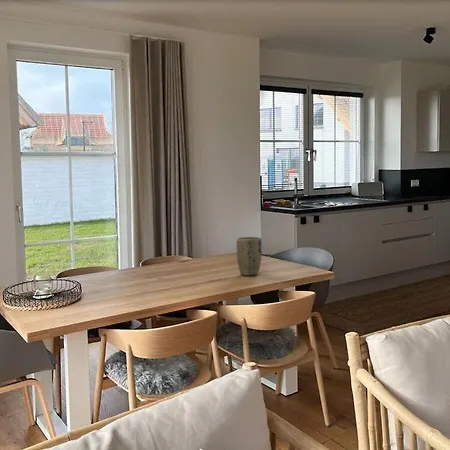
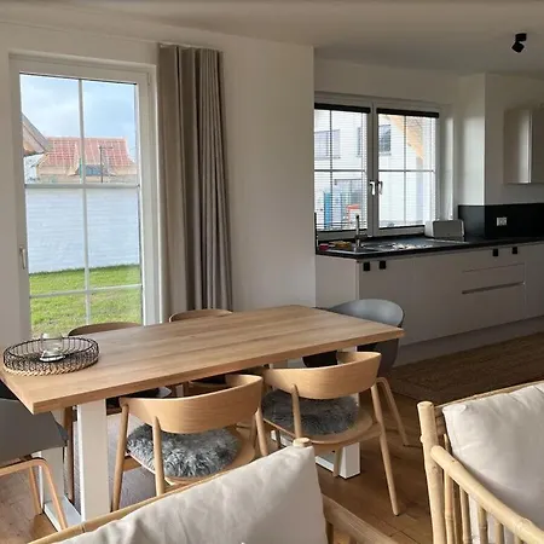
- plant pot (249, 256)
